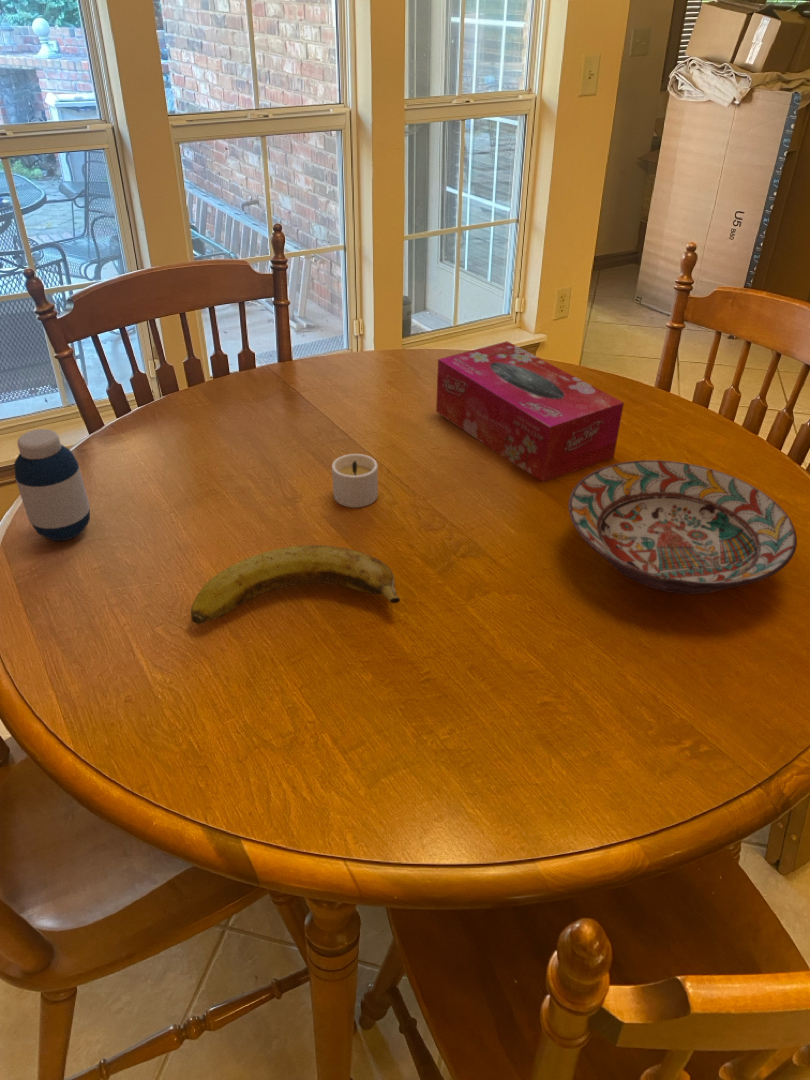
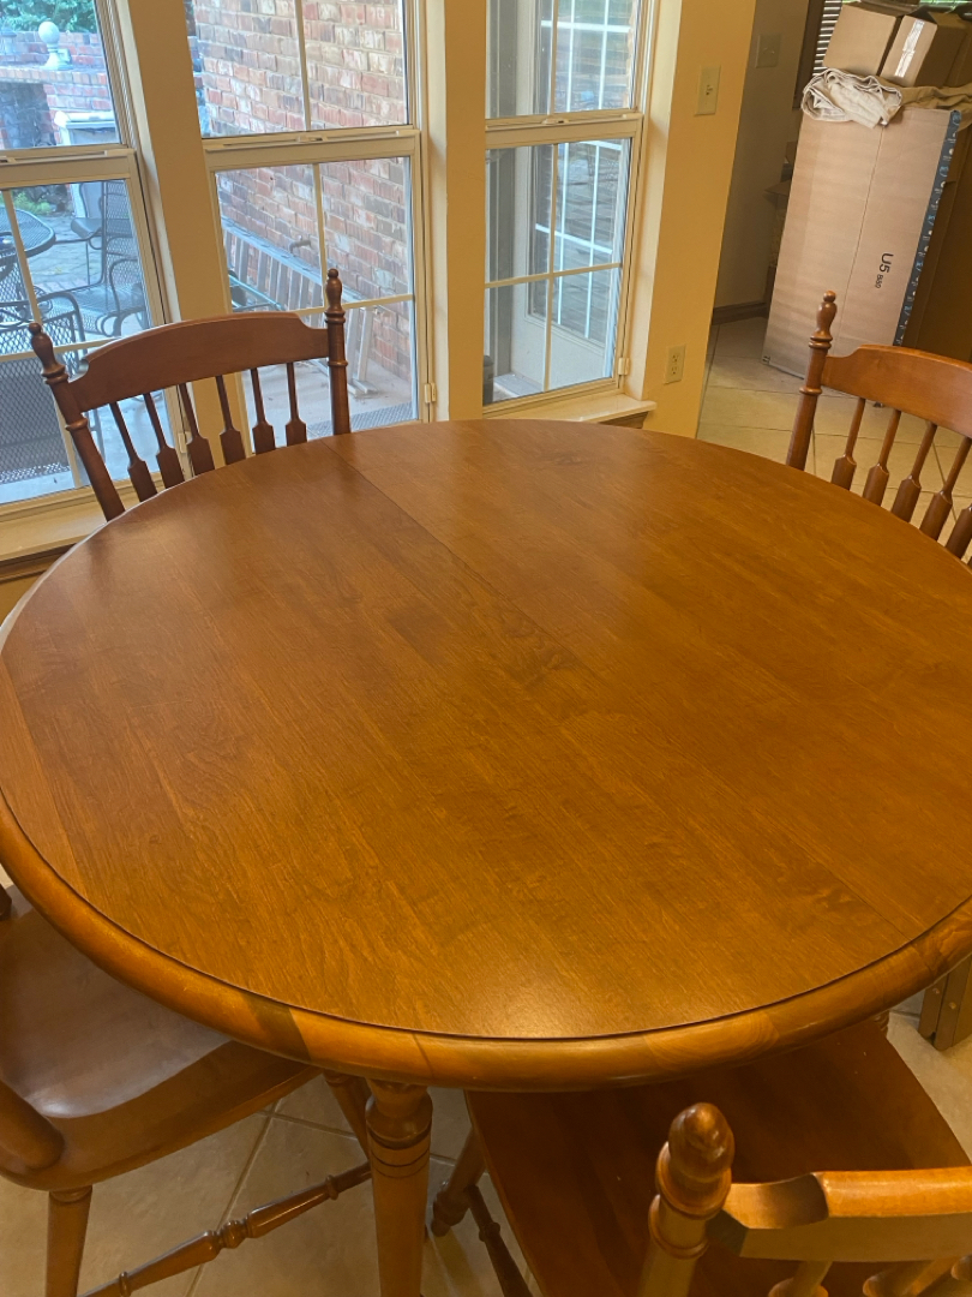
- decorative bowl (674, 537)
- tissue box (523, 407)
- banana (304, 583)
- candle (356, 472)
- medicine bottle (52, 486)
